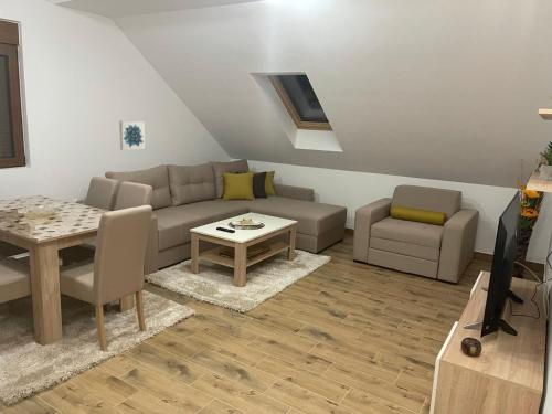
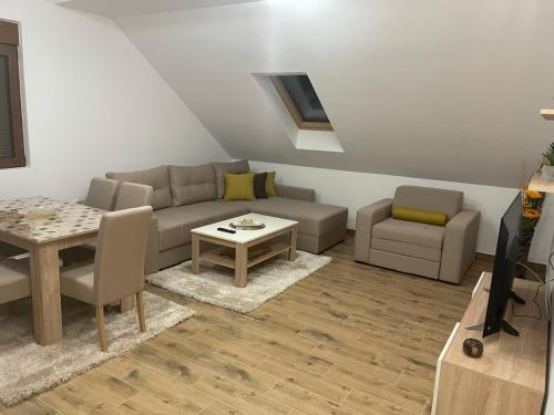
- wall art (132, 135)
